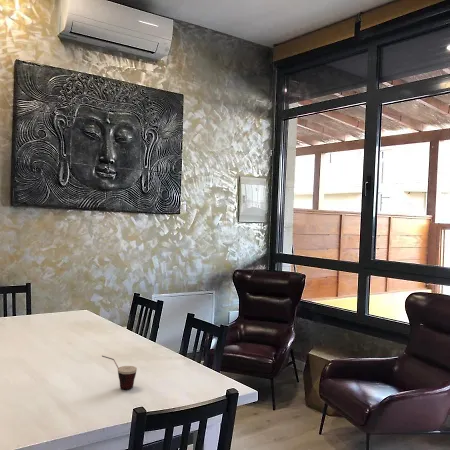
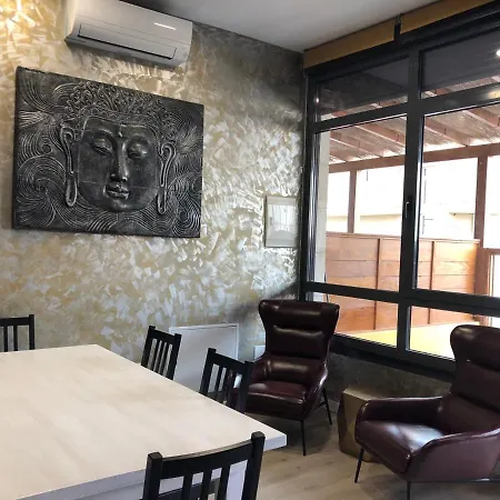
- cup (119, 371)
